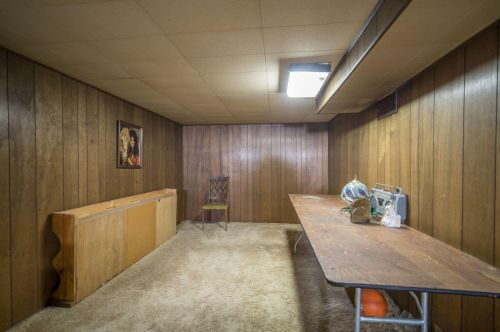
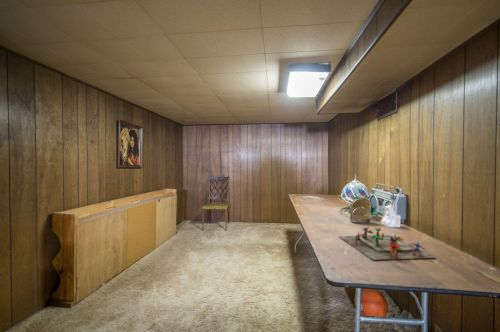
+ board game (381, 238)
